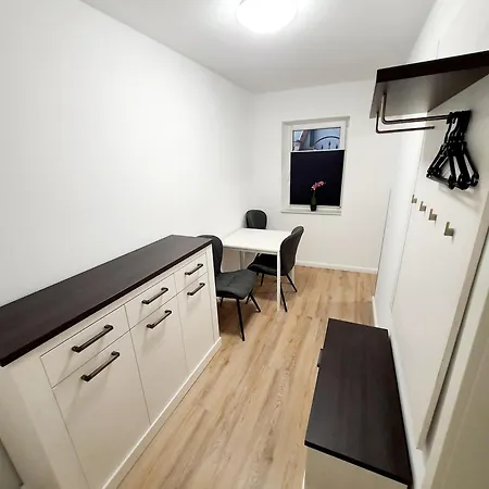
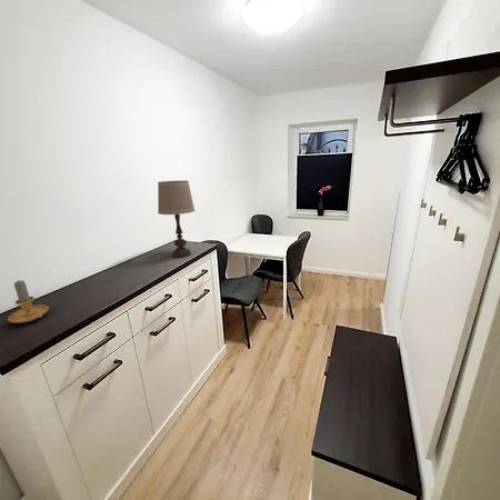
+ candle (26, 299)
+ table lamp (177, 219)
